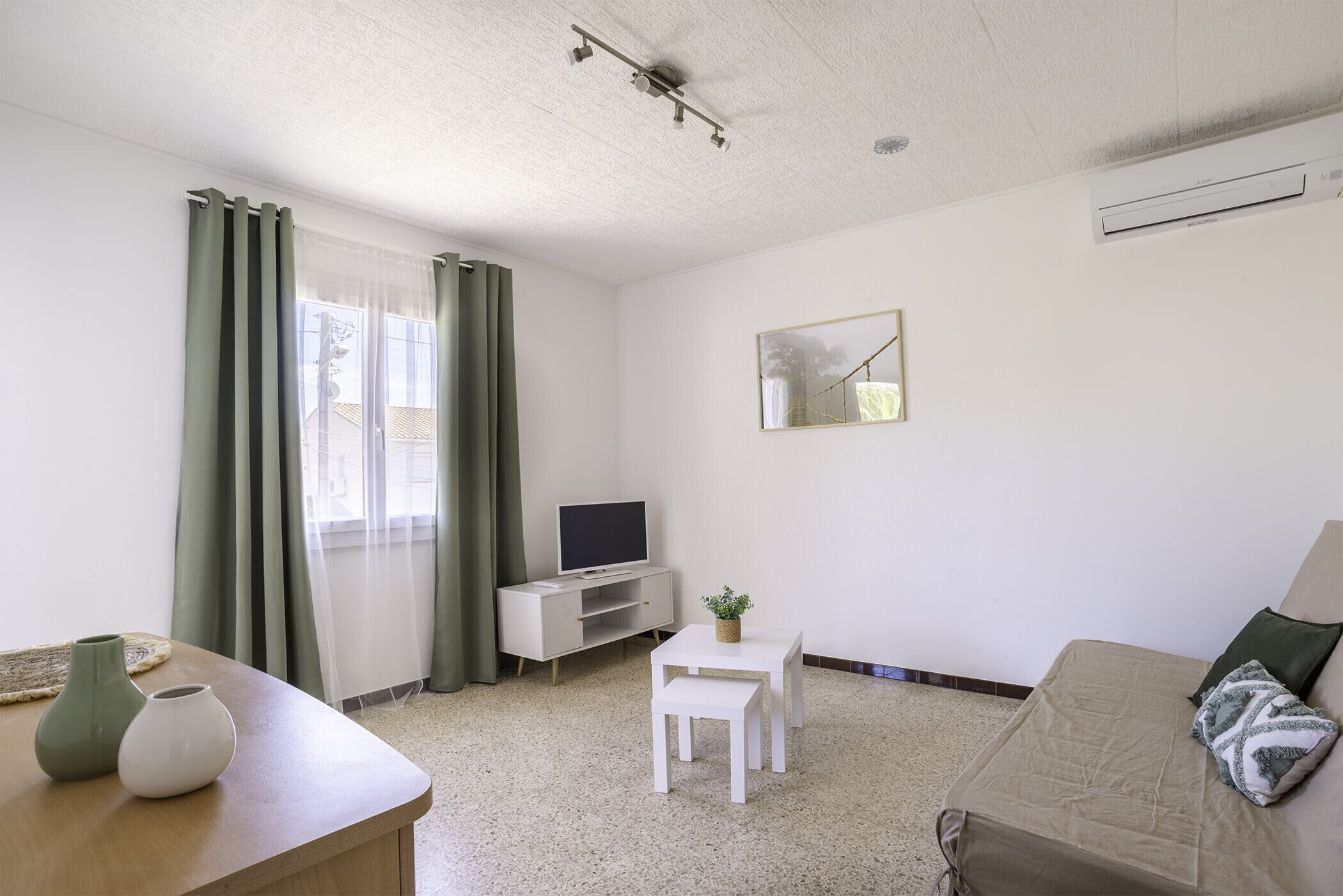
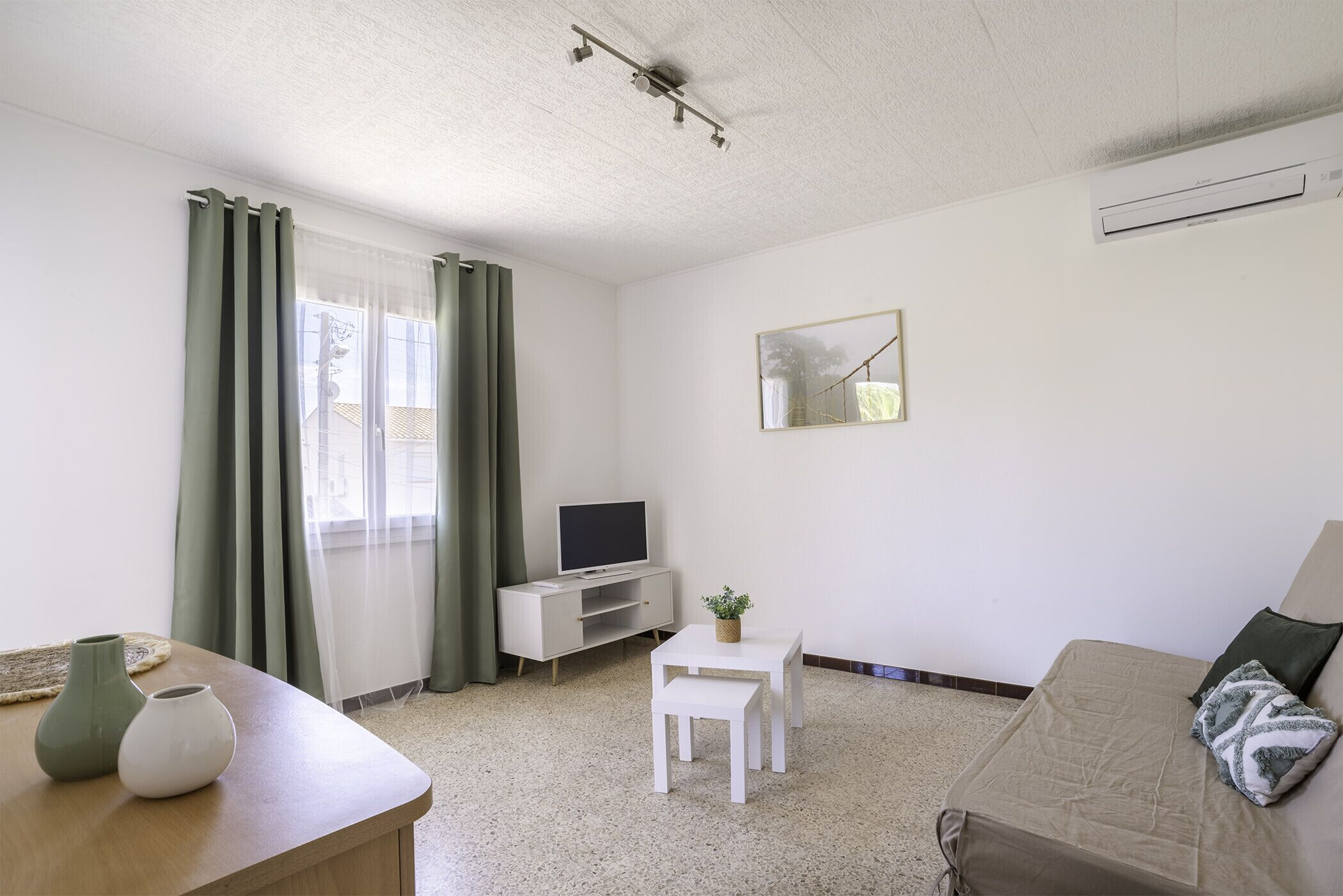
- smoke detector (891, 146)
